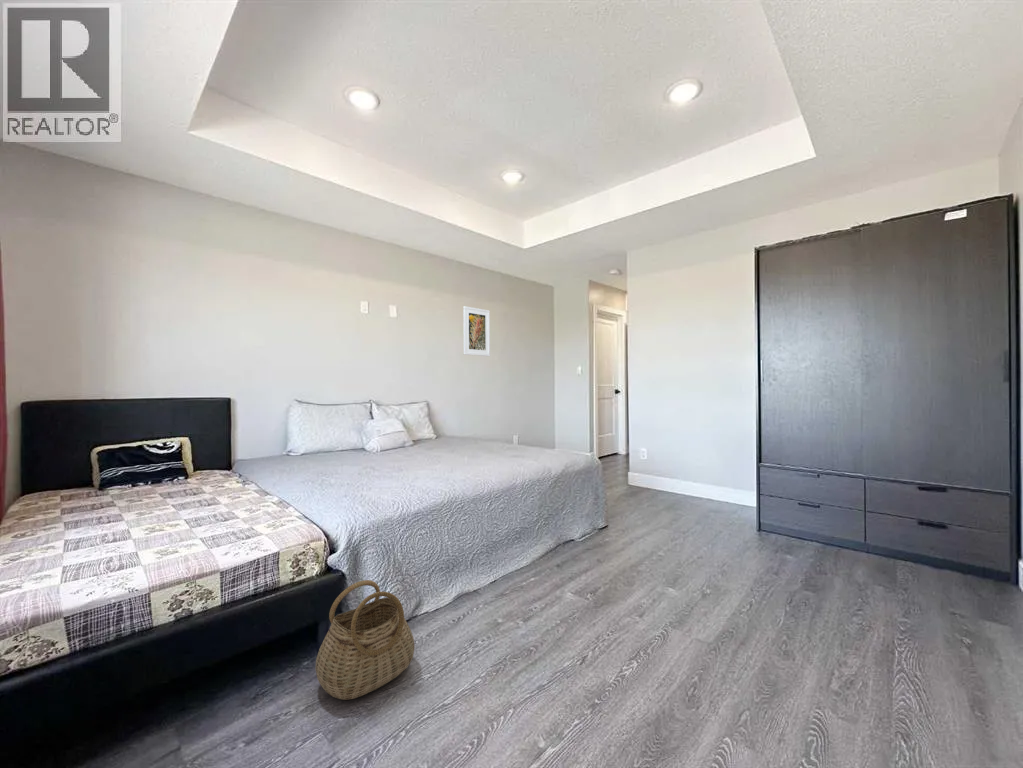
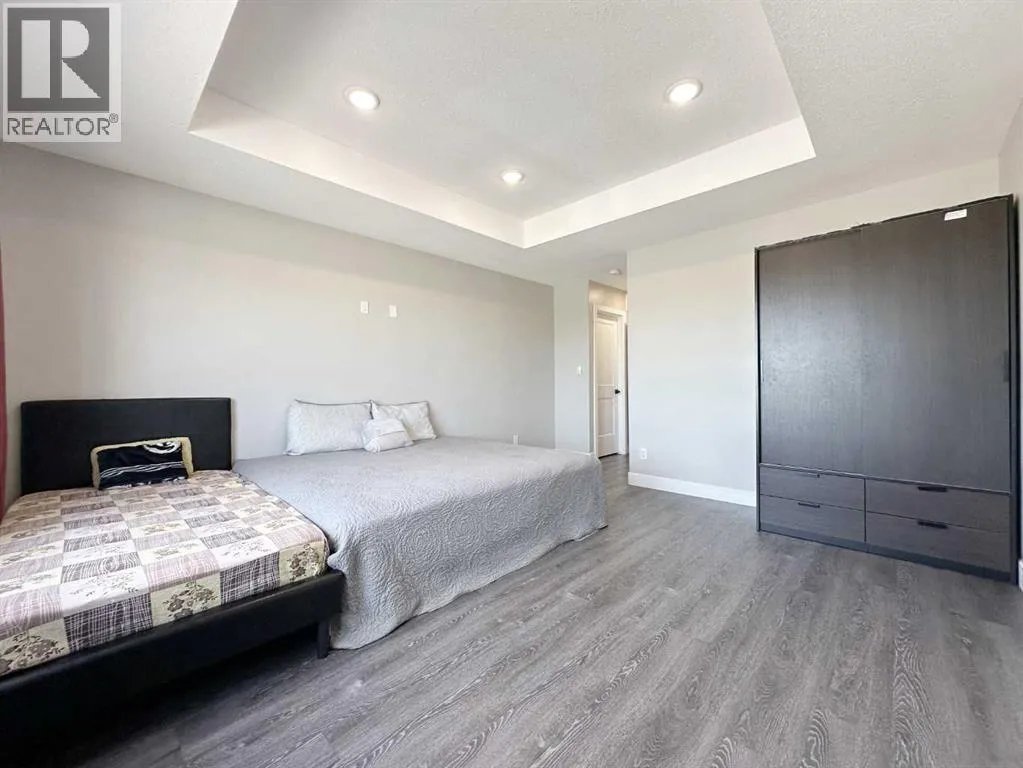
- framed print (476, 331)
- basket (366, 631)
